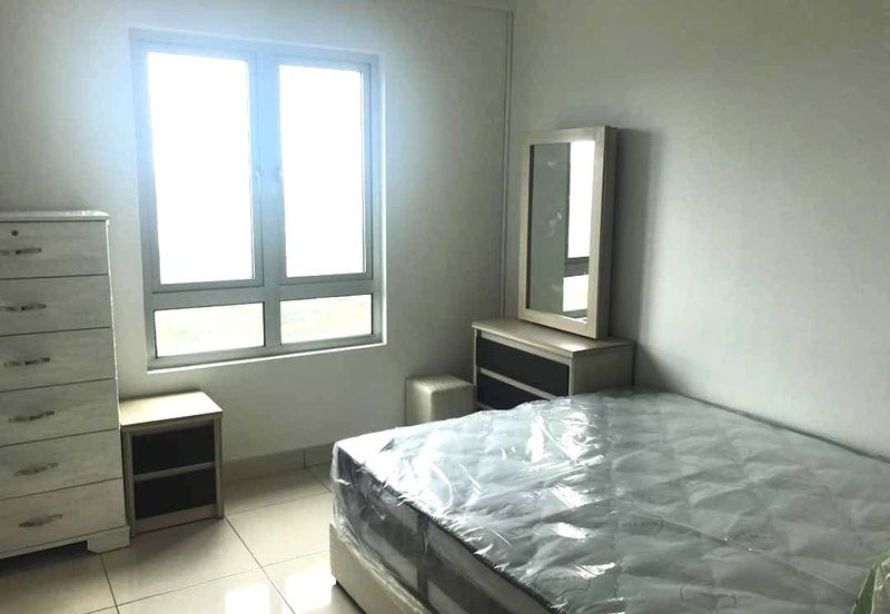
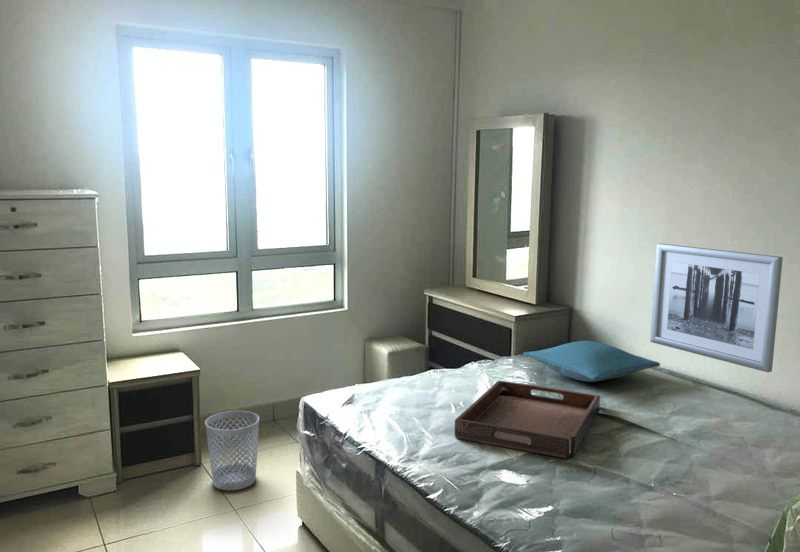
+ wall art (710, 303)
+ pillow (590, 360)
+ wastebasket (233, 451)
+ serving tray (530, 415)
